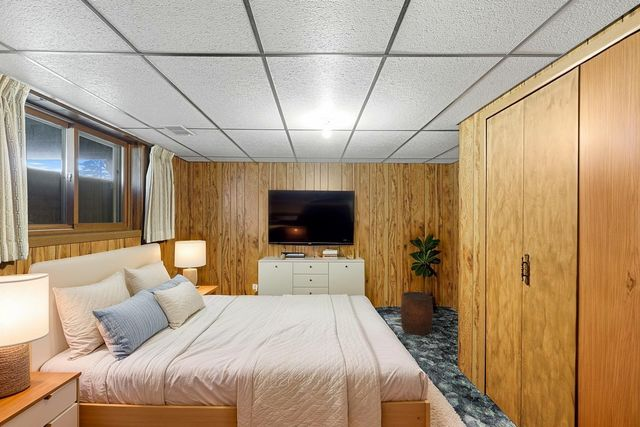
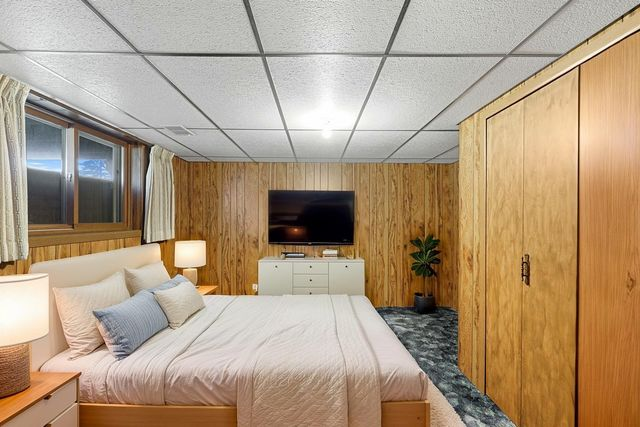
- stool (416, 312)
